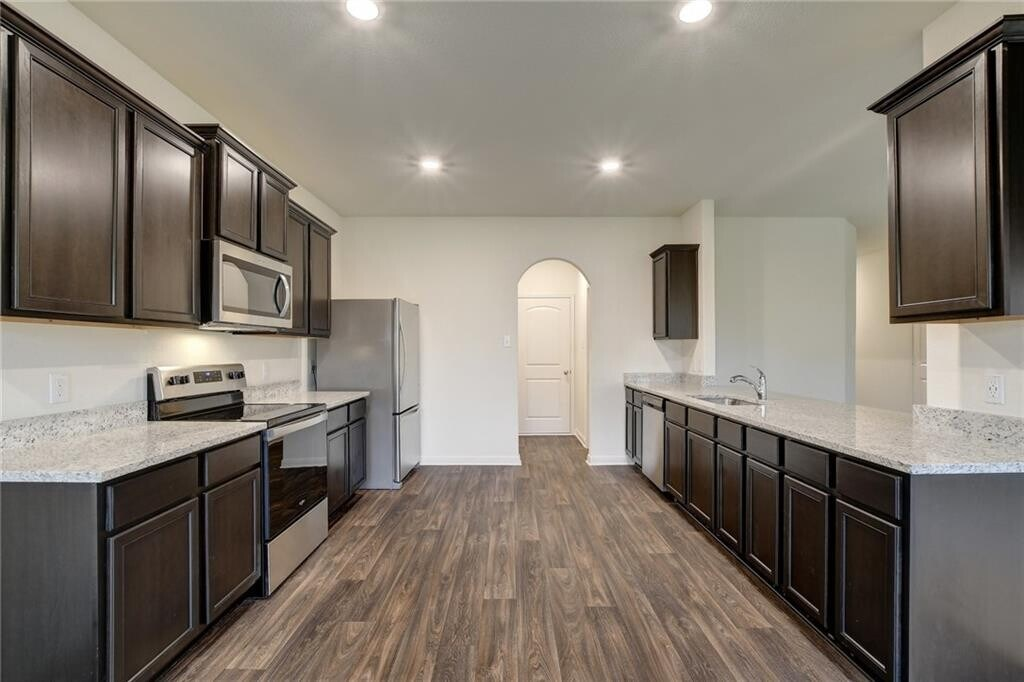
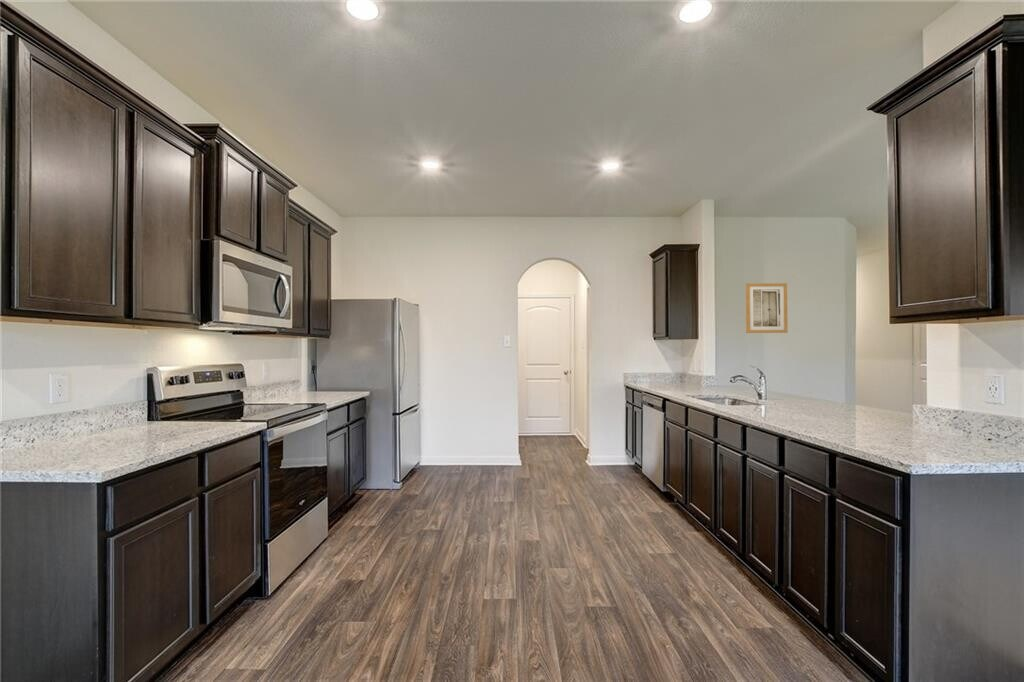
+ wall art (766, 308)
